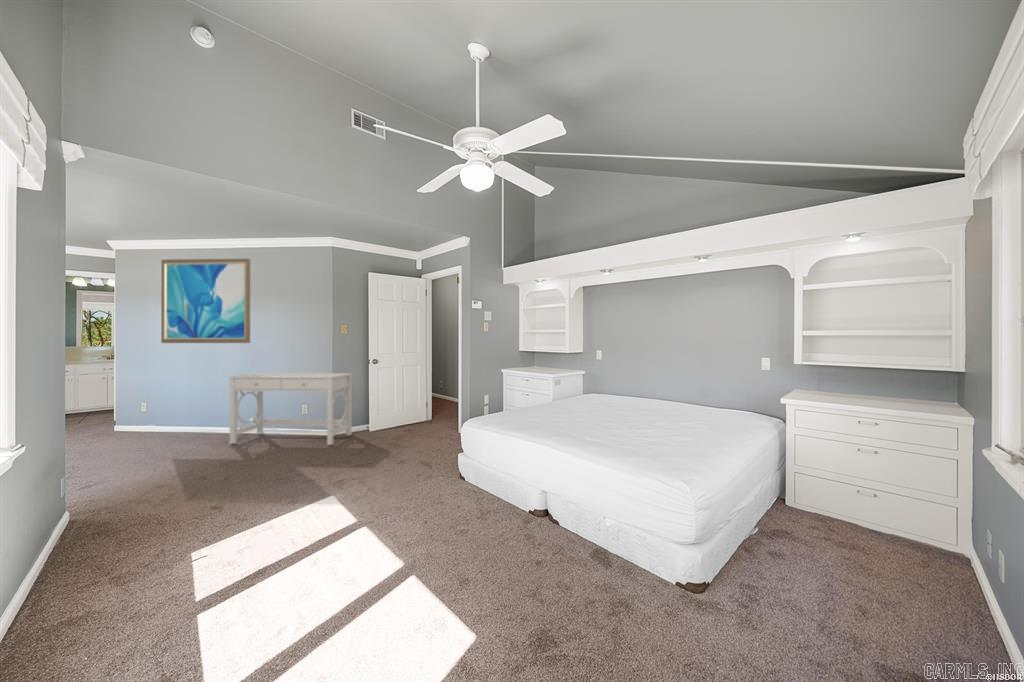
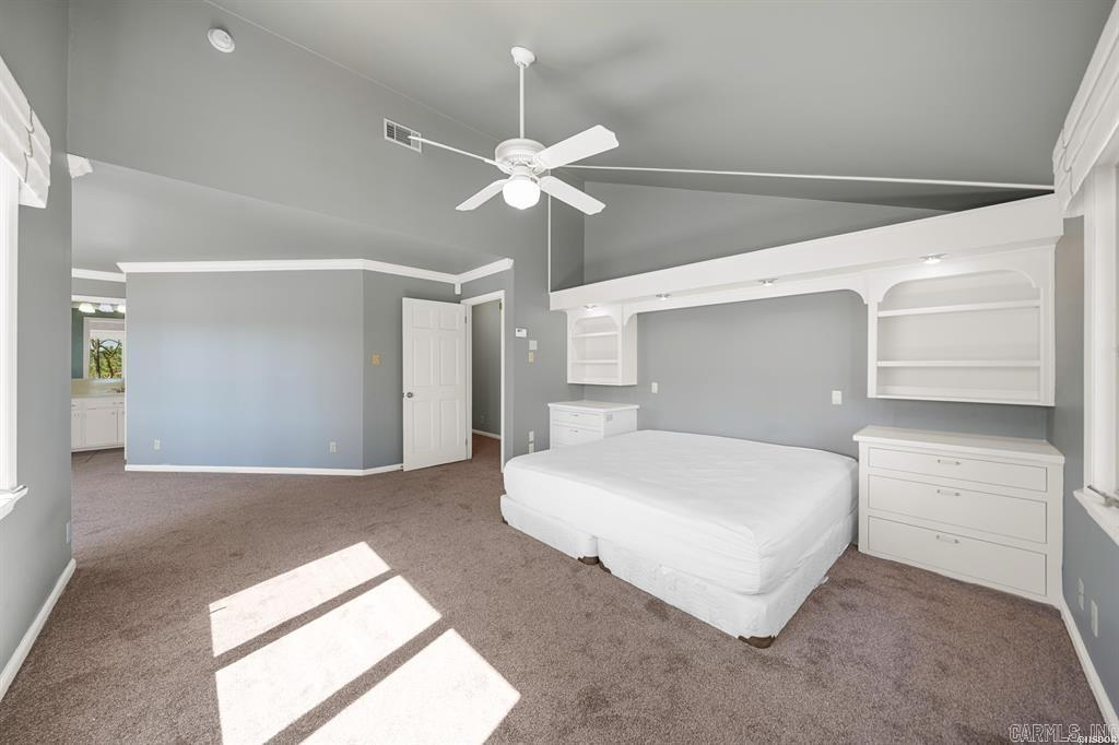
- desk (293, 419)
- wall art (205, 301)
